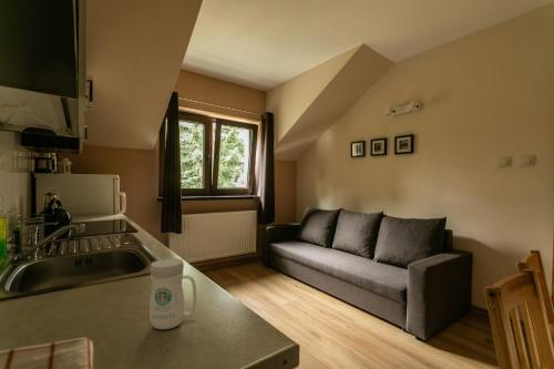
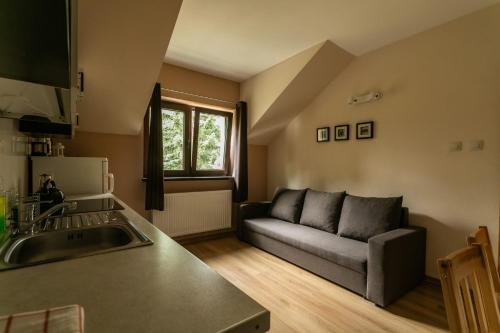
- mug (173, 293)
